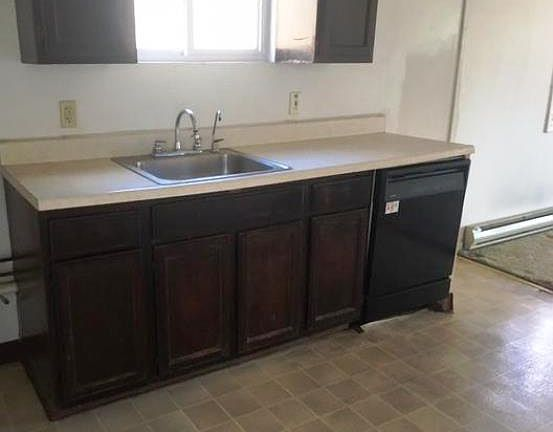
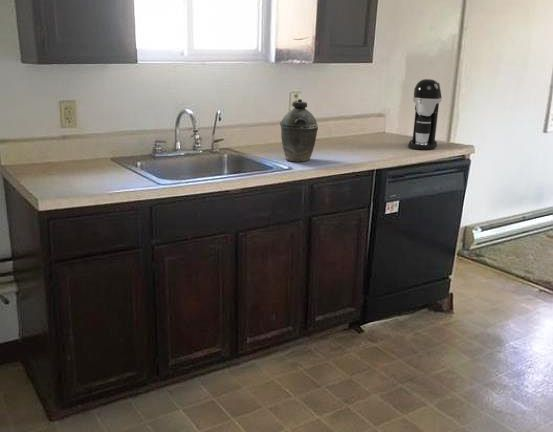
+ kettle (298, 129)
+ coffee maker (426, 113)
